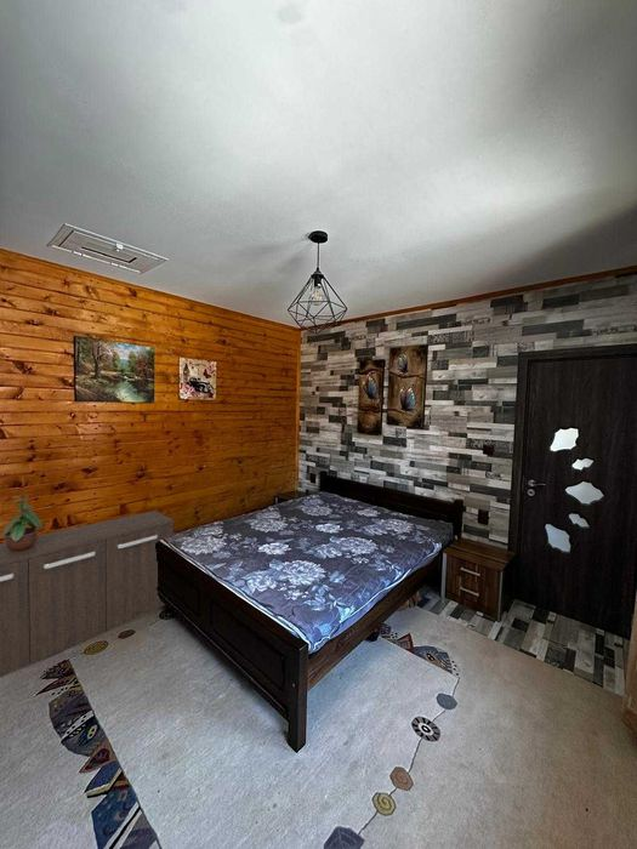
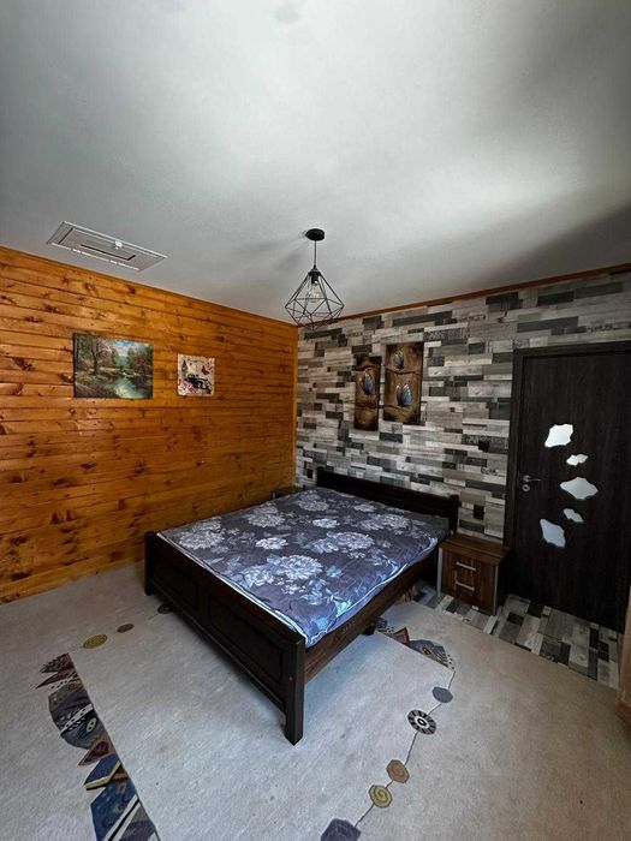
- storage cabinet (69, 586)
- potted plant (22, 519)
